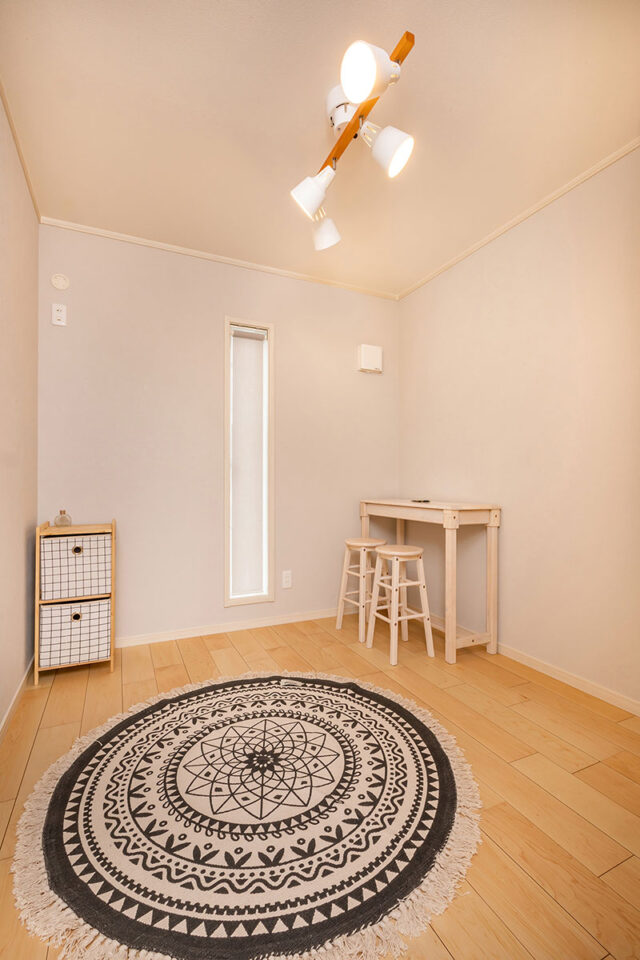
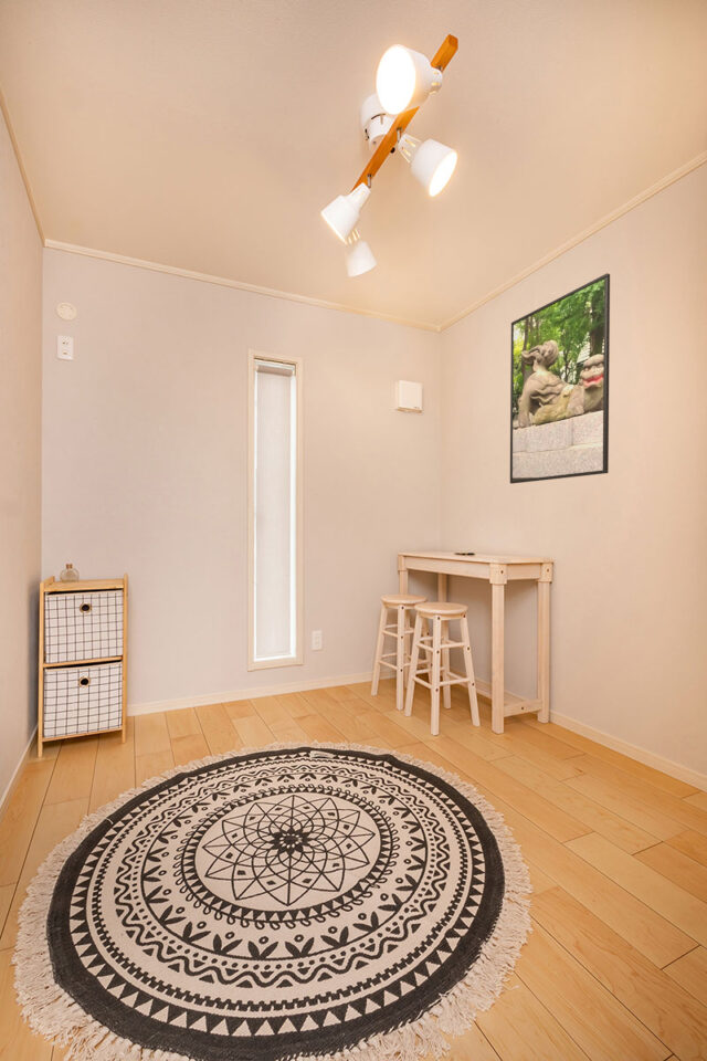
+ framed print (555, 389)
